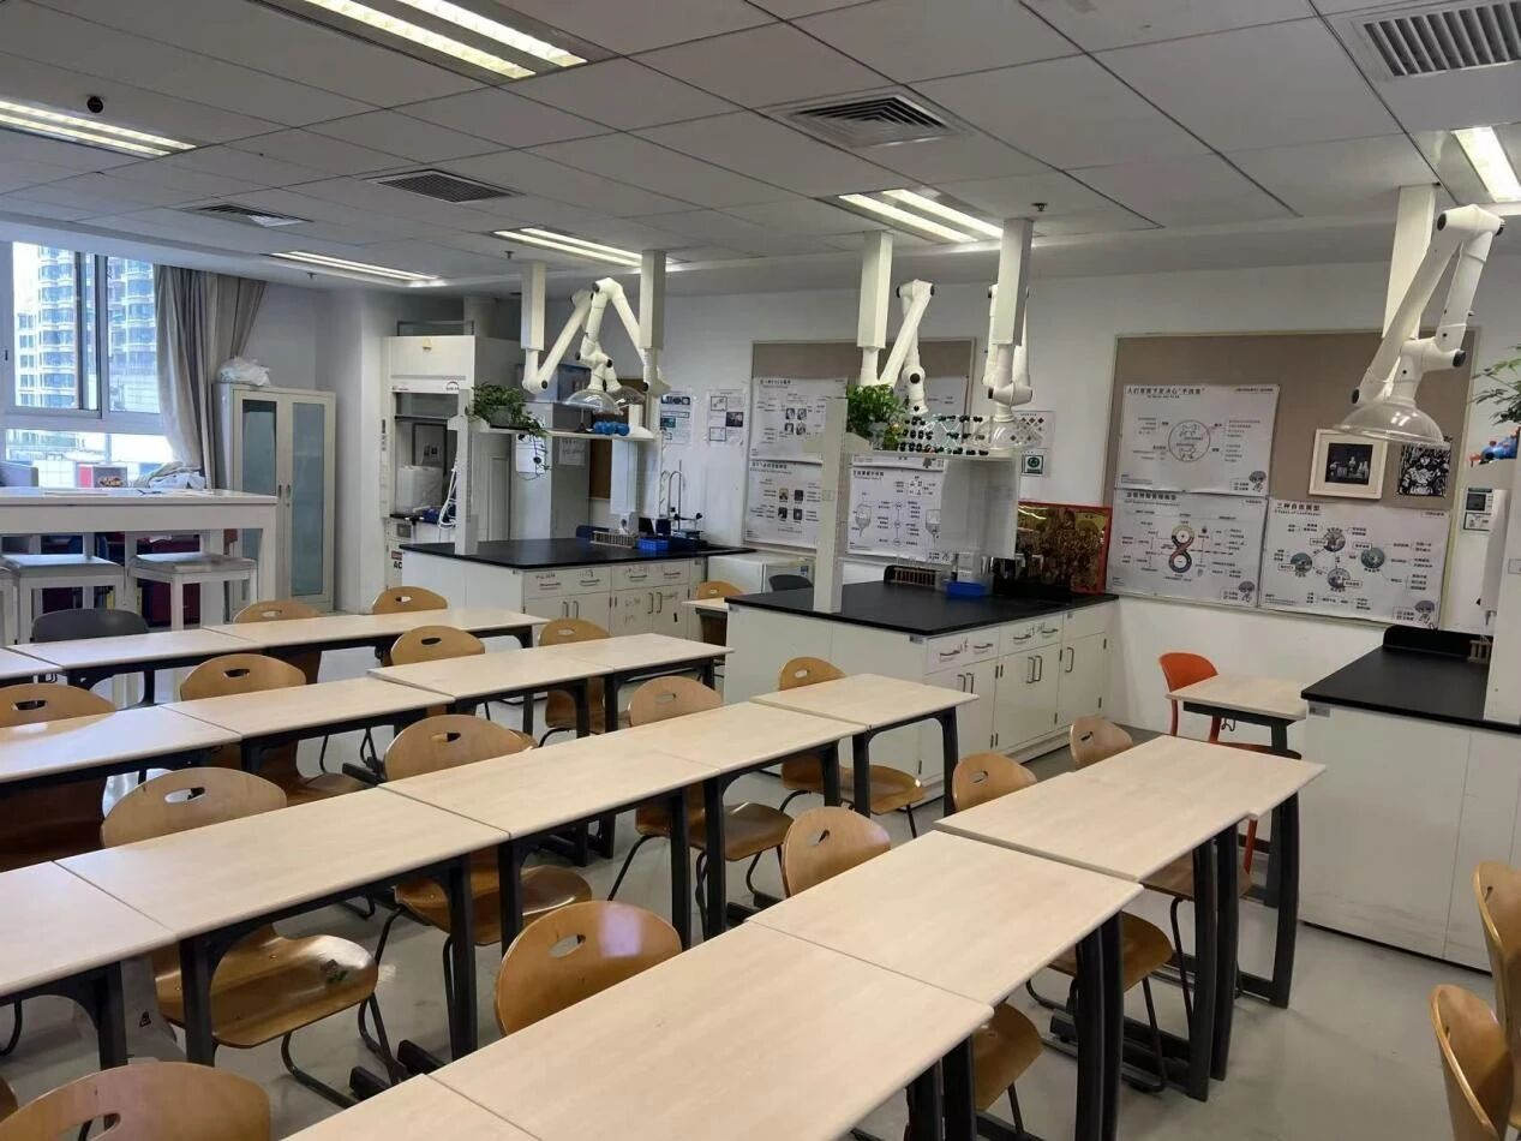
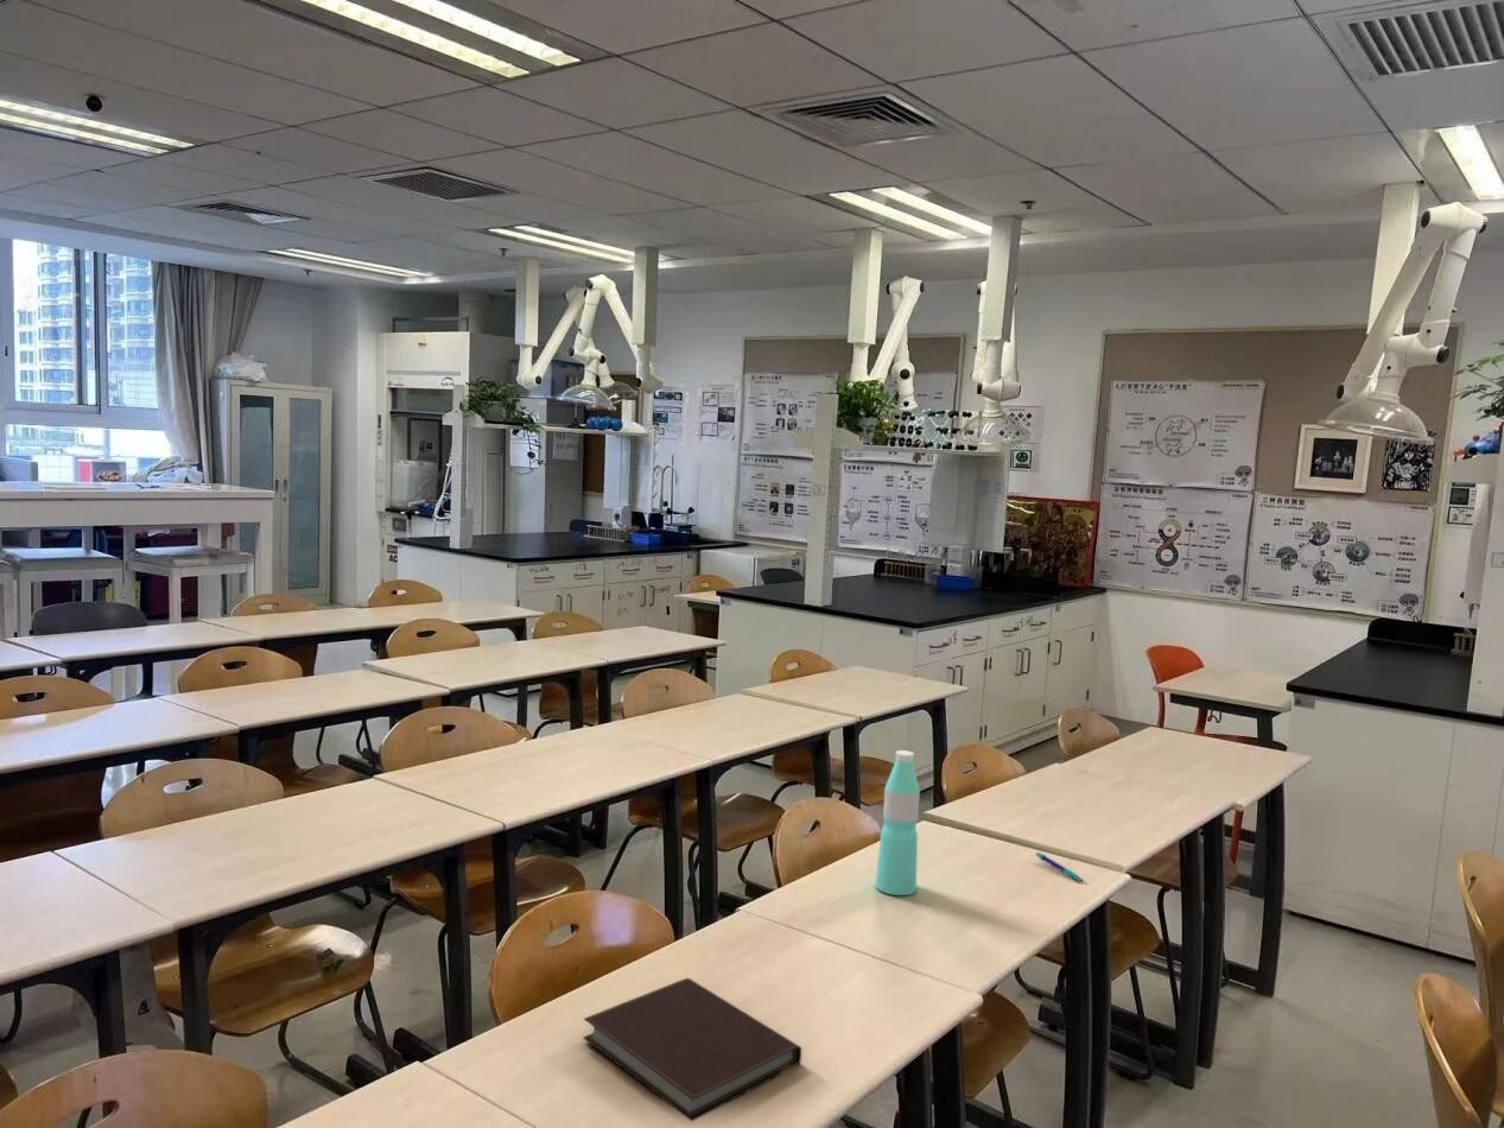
+ pen (1059, 867)
+ water bottle (900, 819)
+ notebook (691, 1041)
